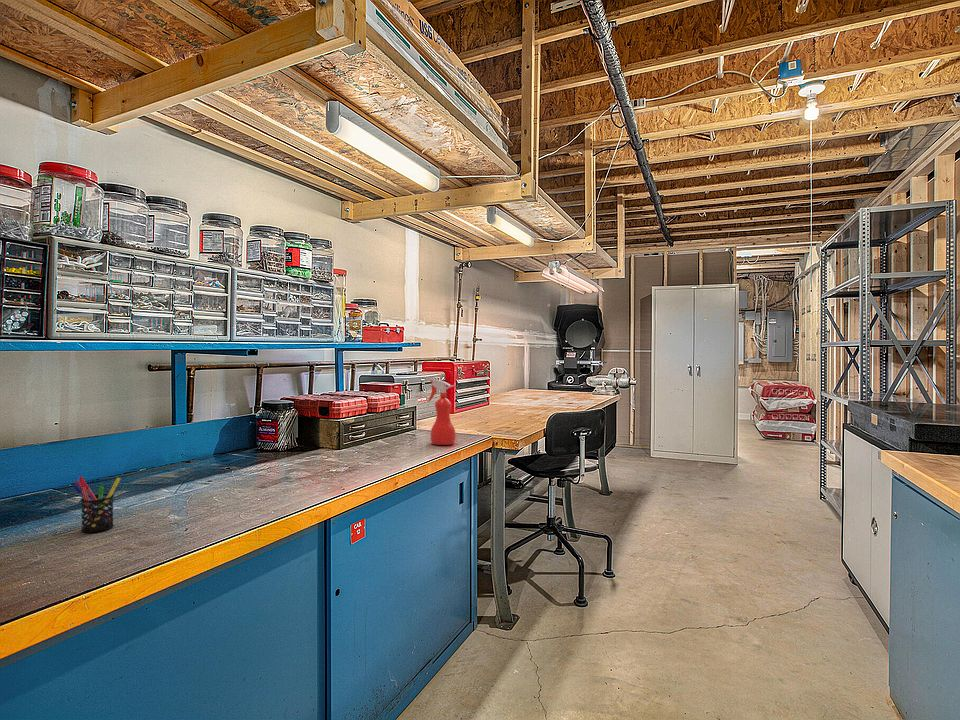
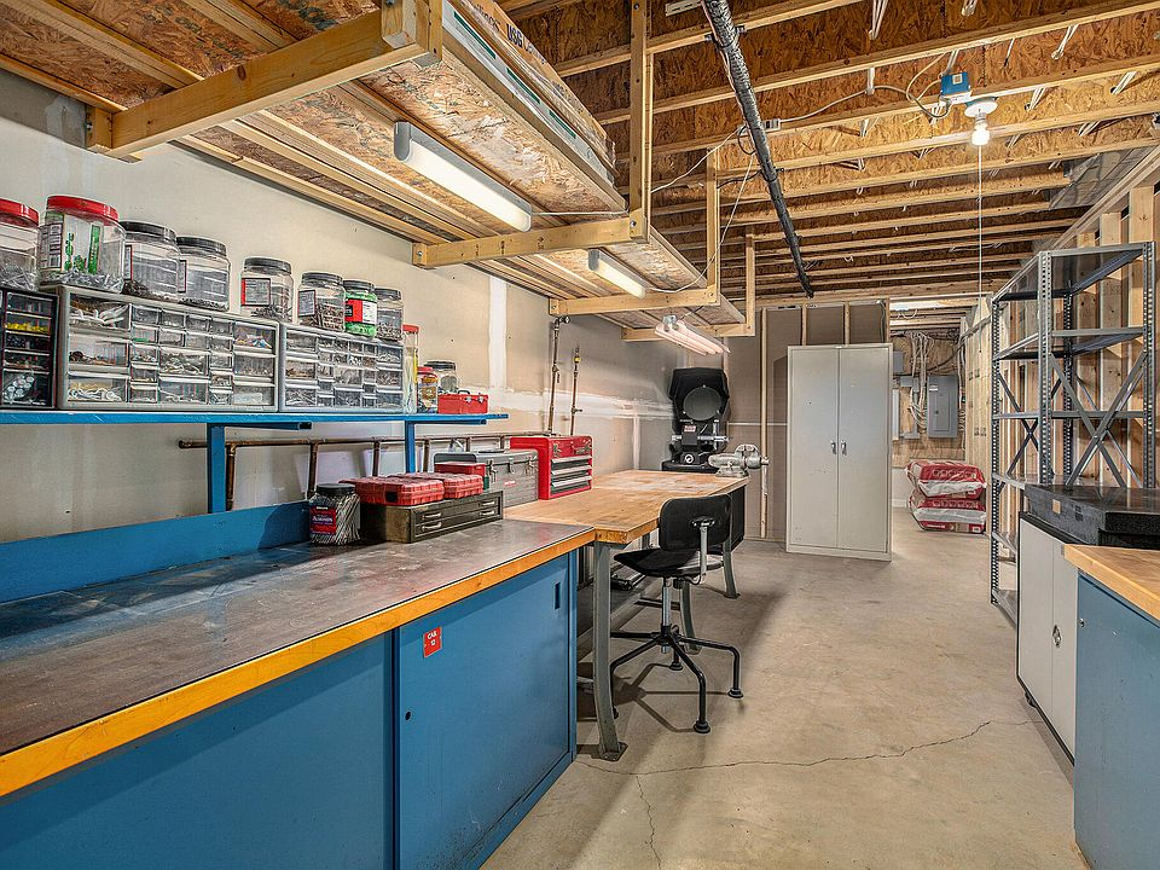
- spray bottle (440, 411)
- pen holder (96, 502)
